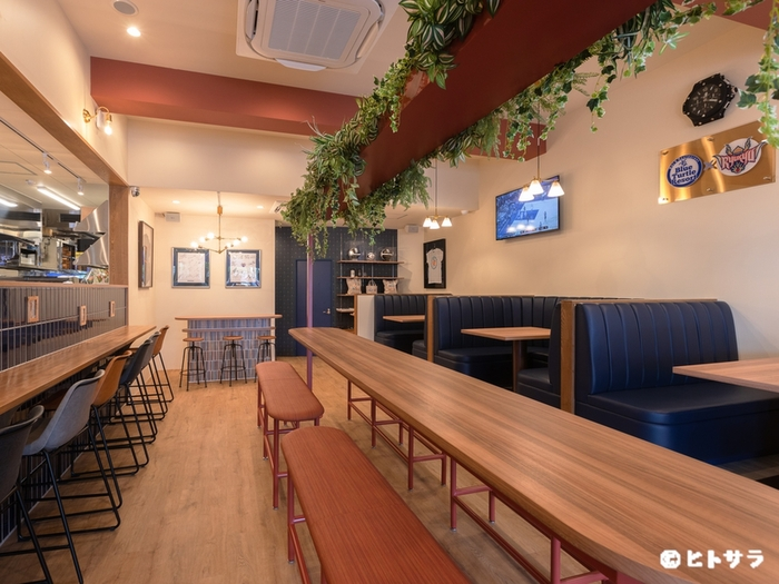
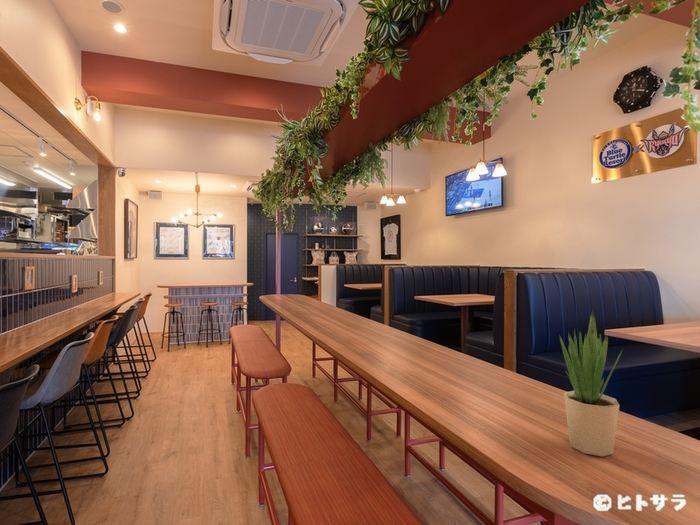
+ potted plant (585, 378)
